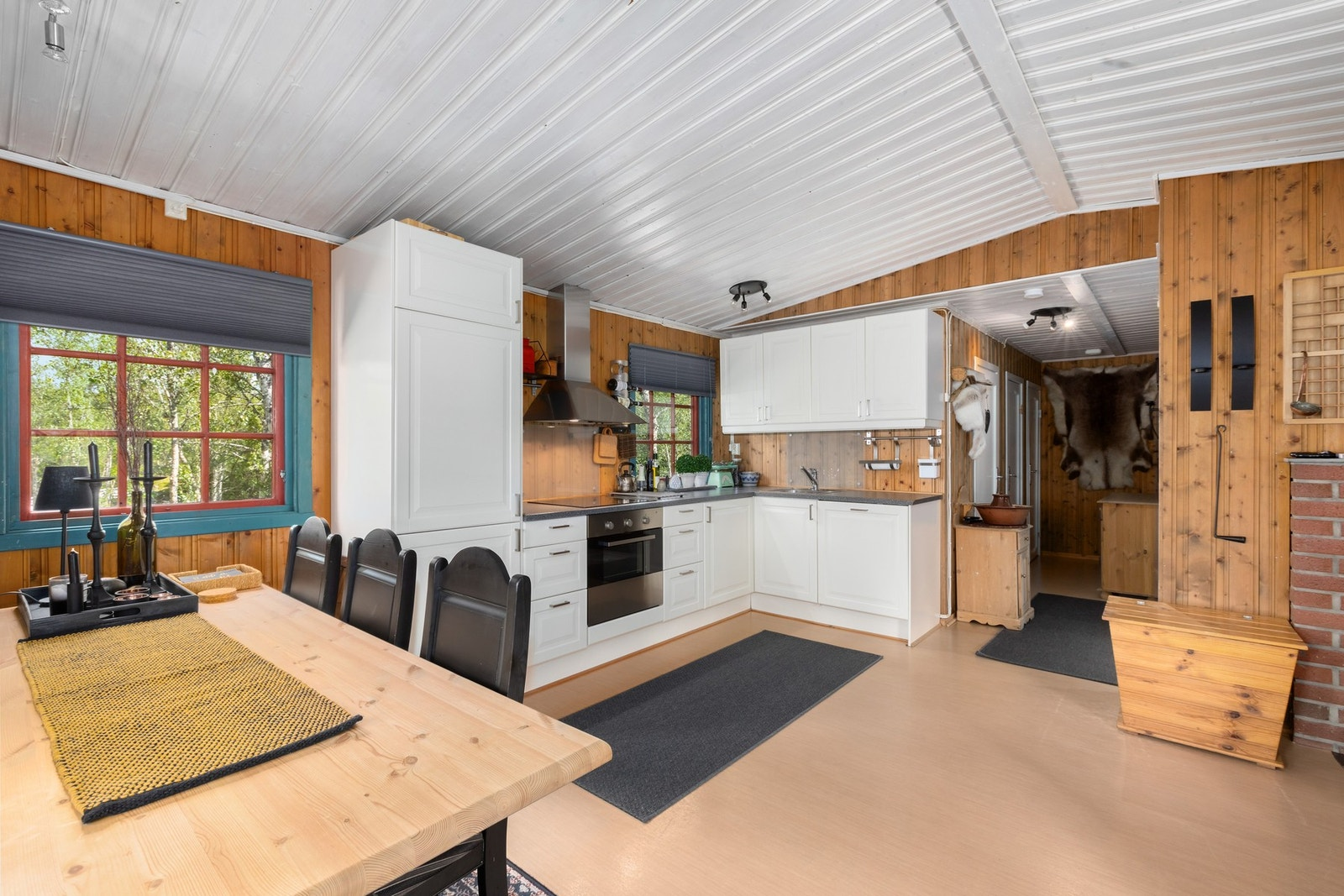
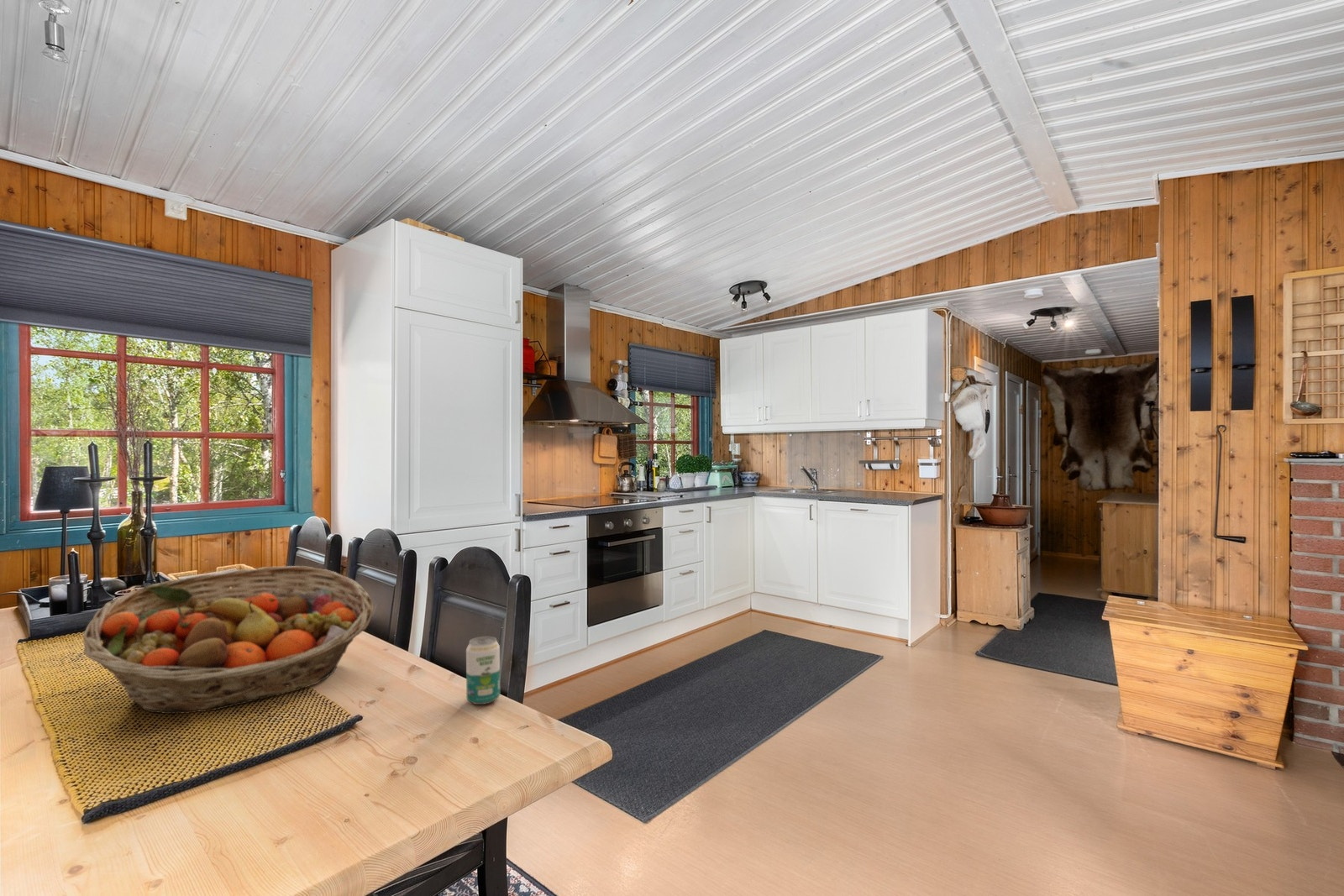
+ beverage can (483, 669)
+ fruit basket (244, 631)
